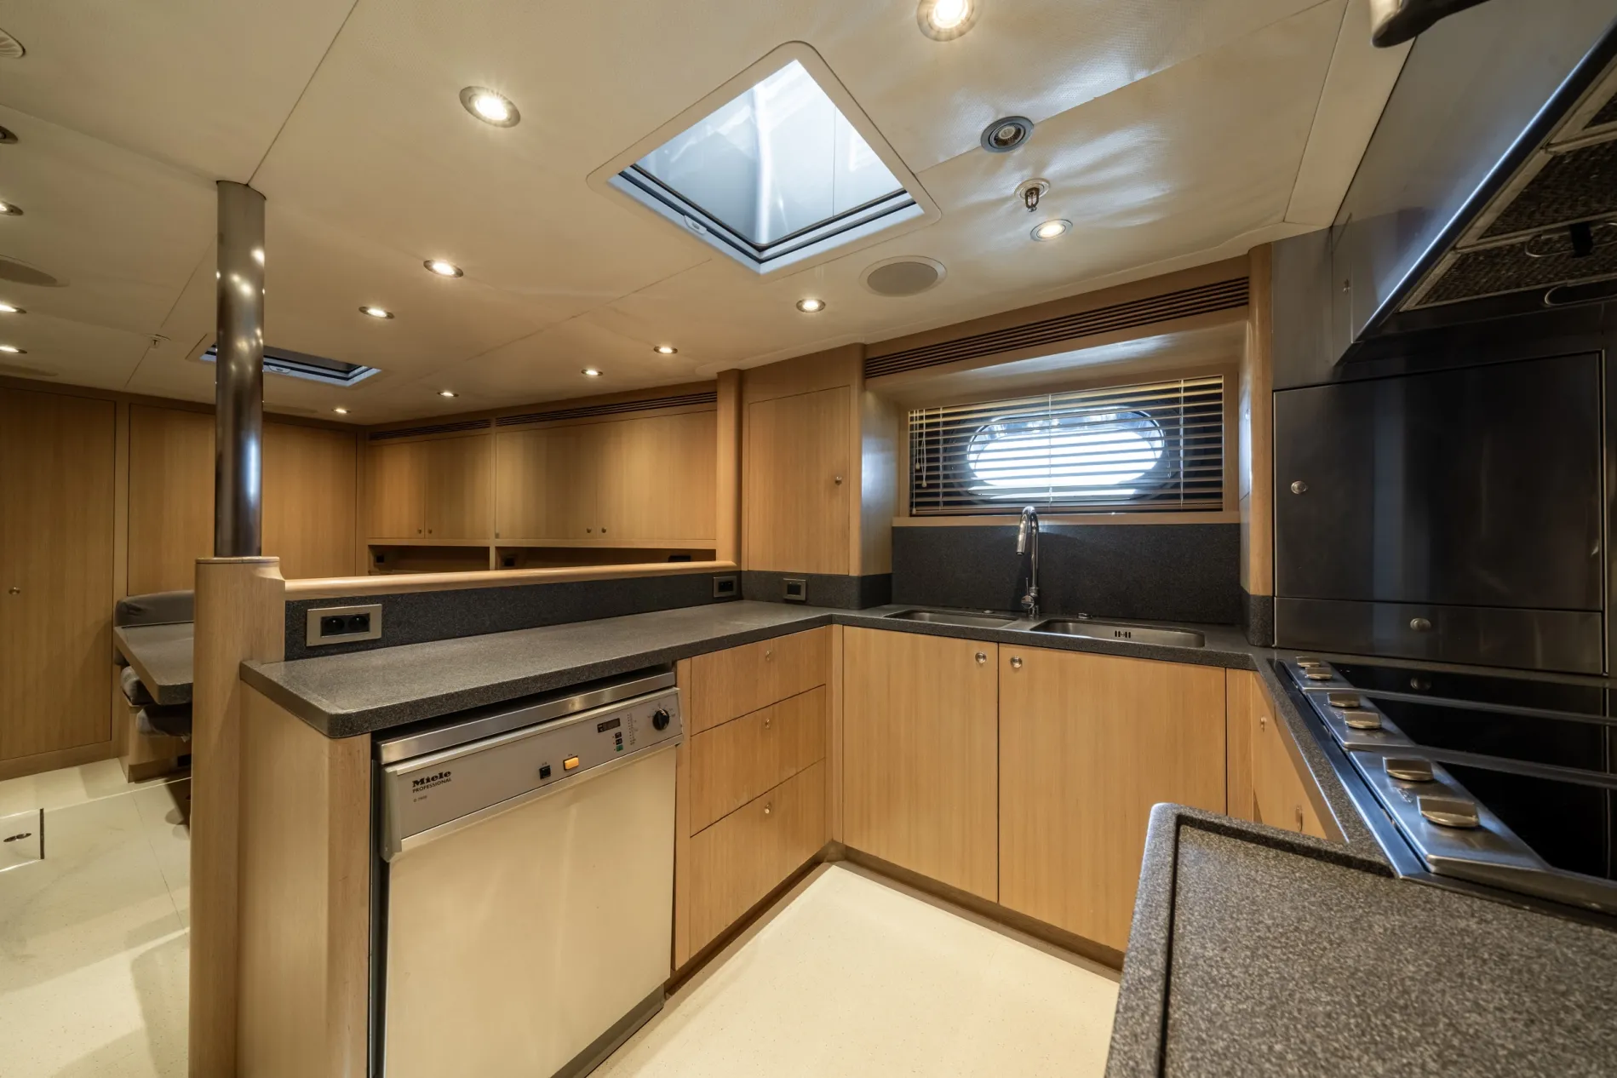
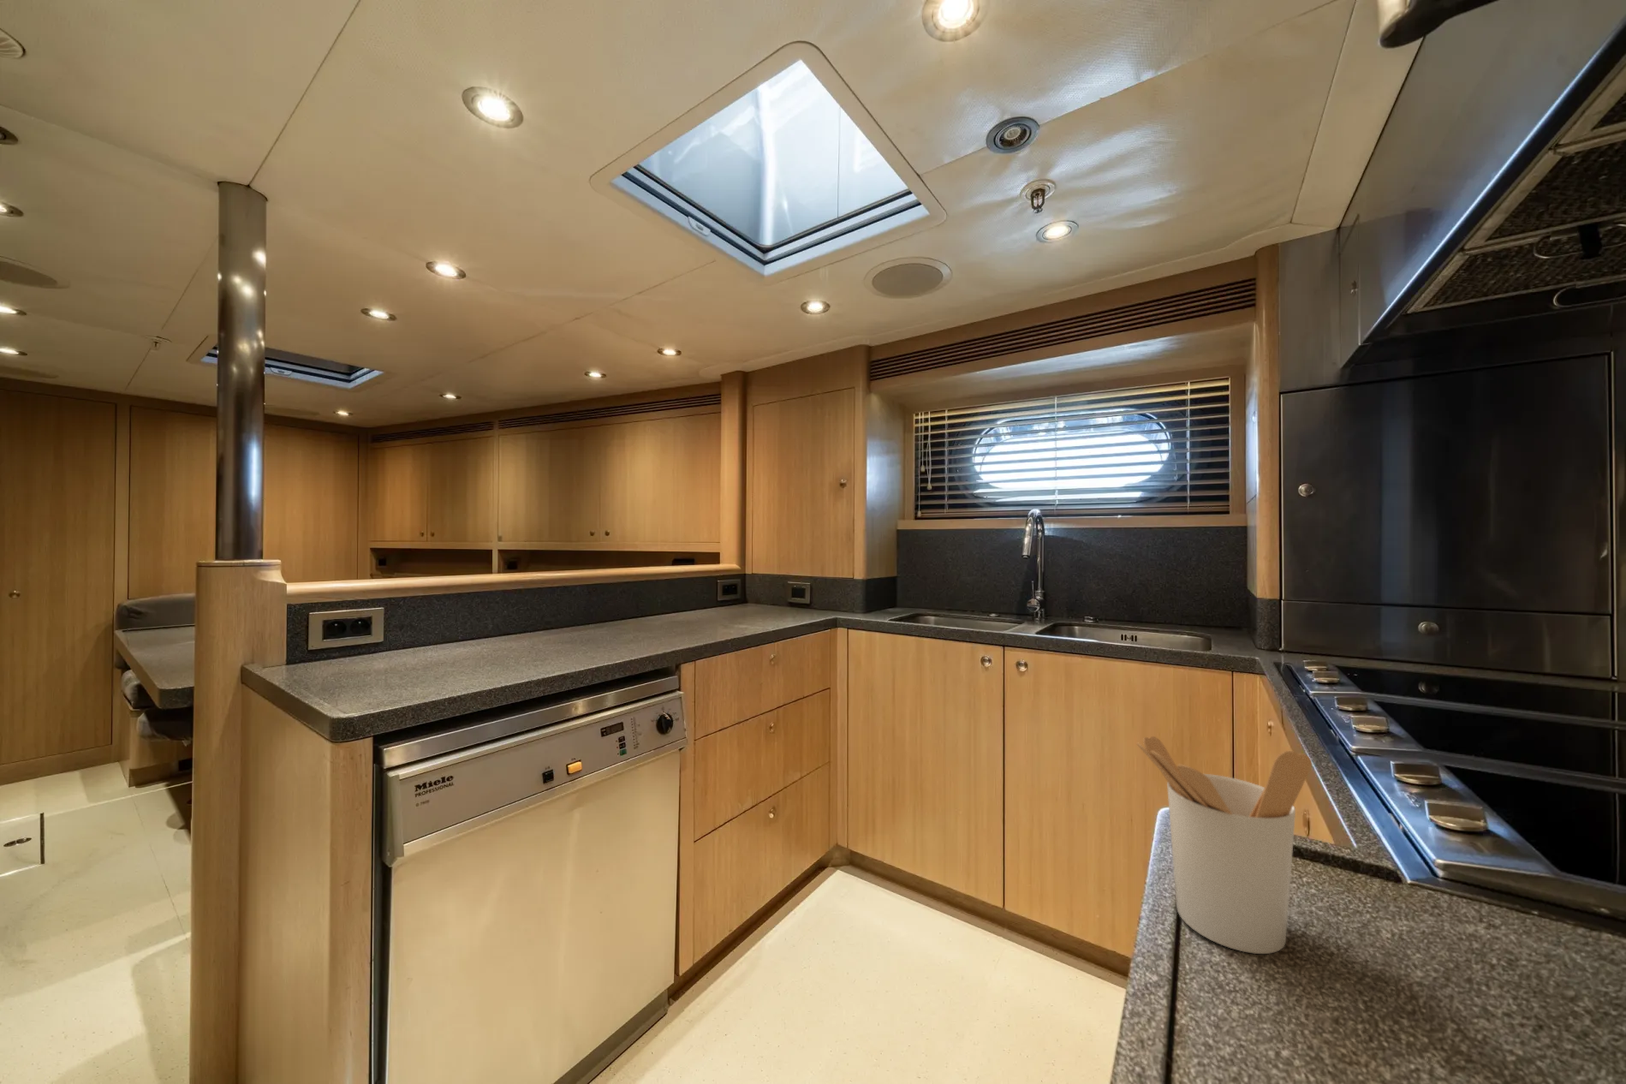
+ utensil holder (1211, 832)
